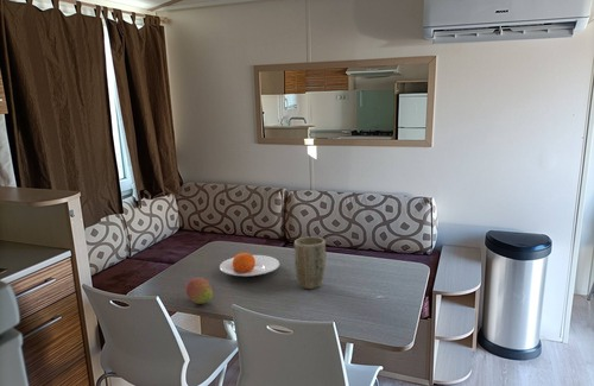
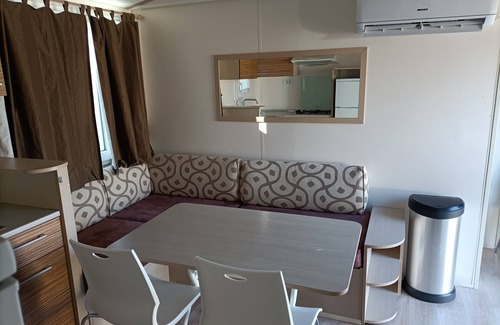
- plant pot (310, 262)
- plate (249, 262)
- fruit (198, 290)
